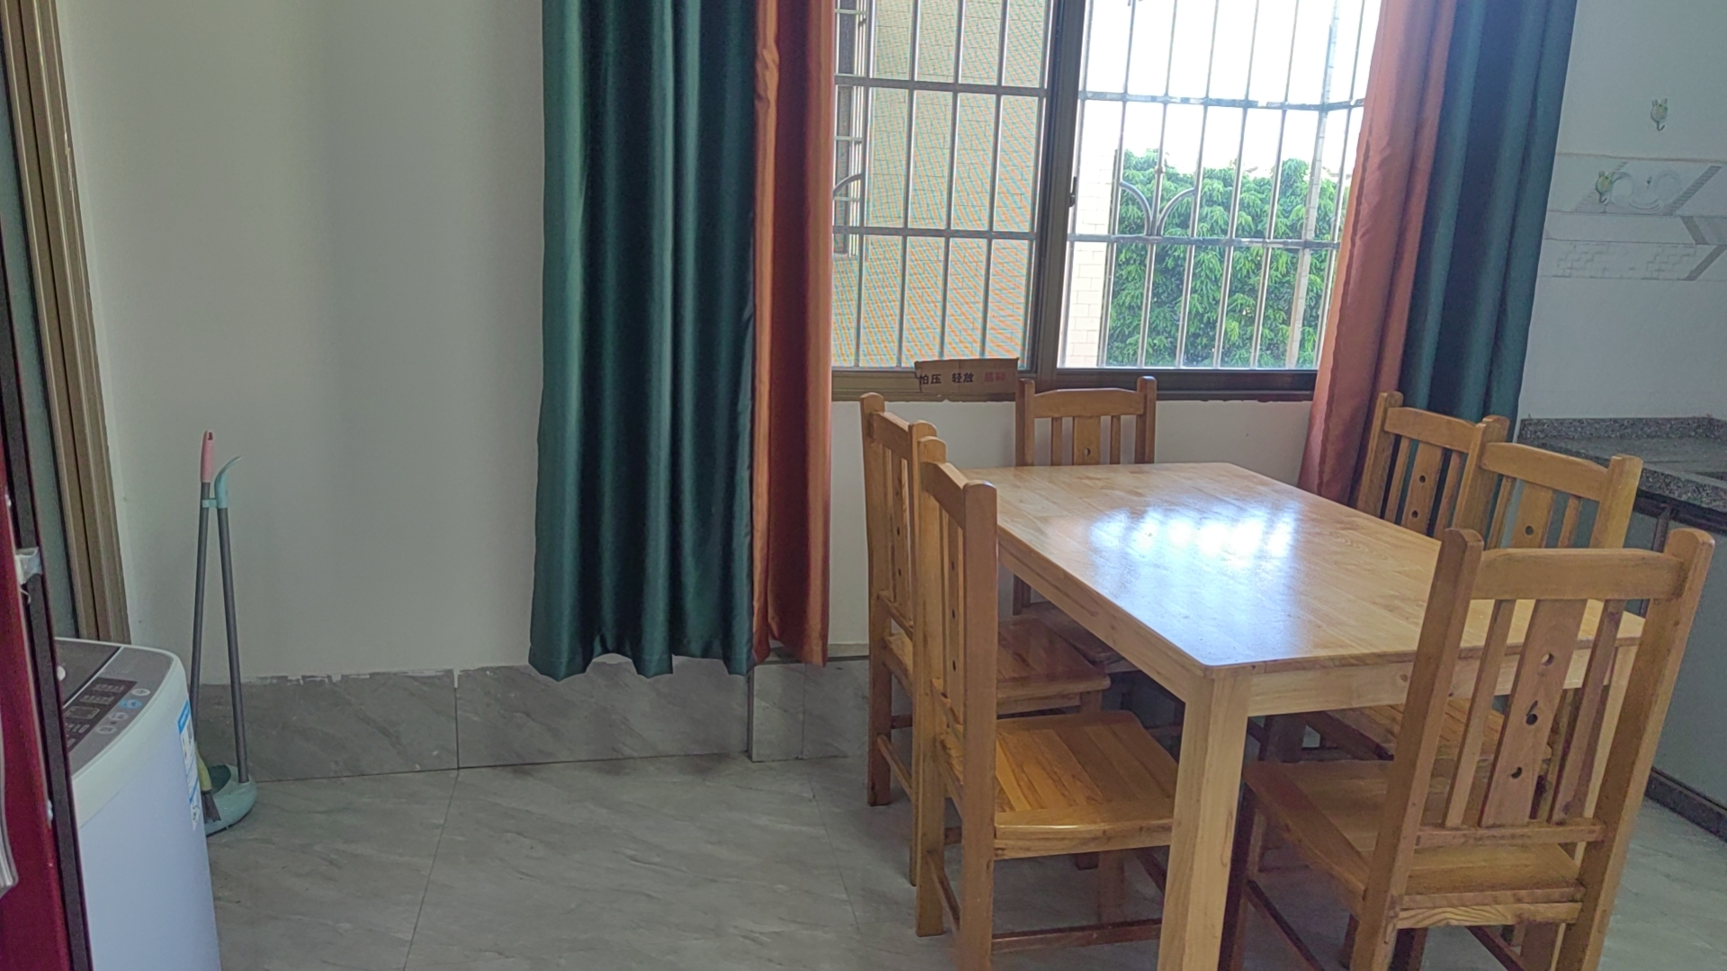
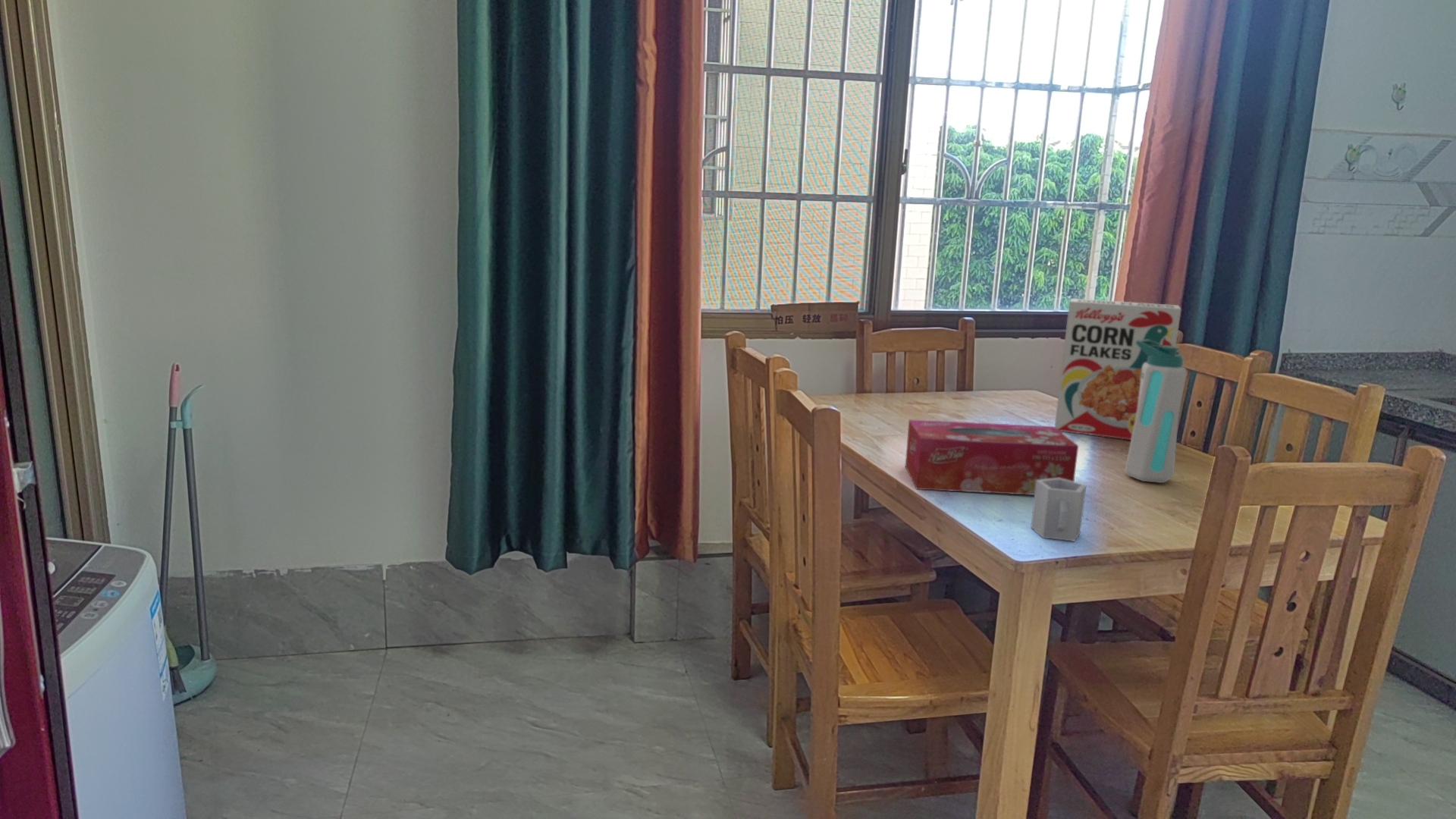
+ cup (1059, 510)
+ water bottle (1153, 411)
+ cereal box (1115, 369)
+ tissue box (987, 457)
